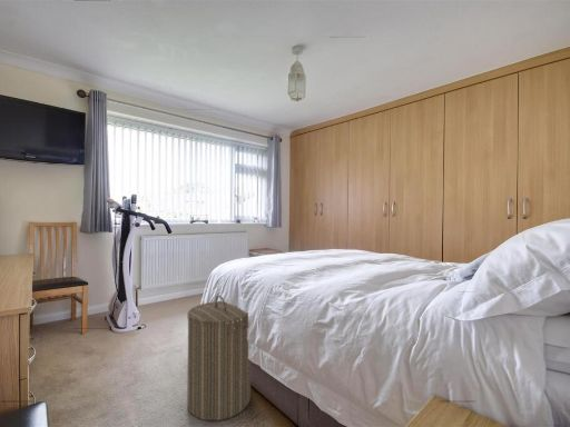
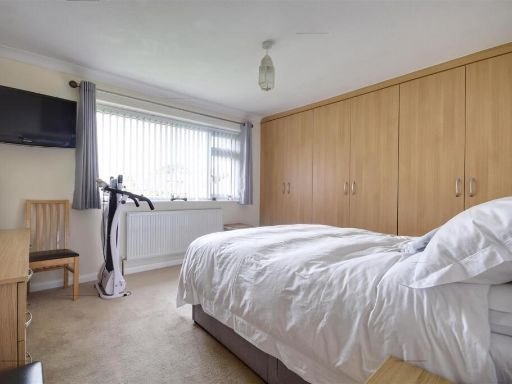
- laundry hamper (219, 348)
